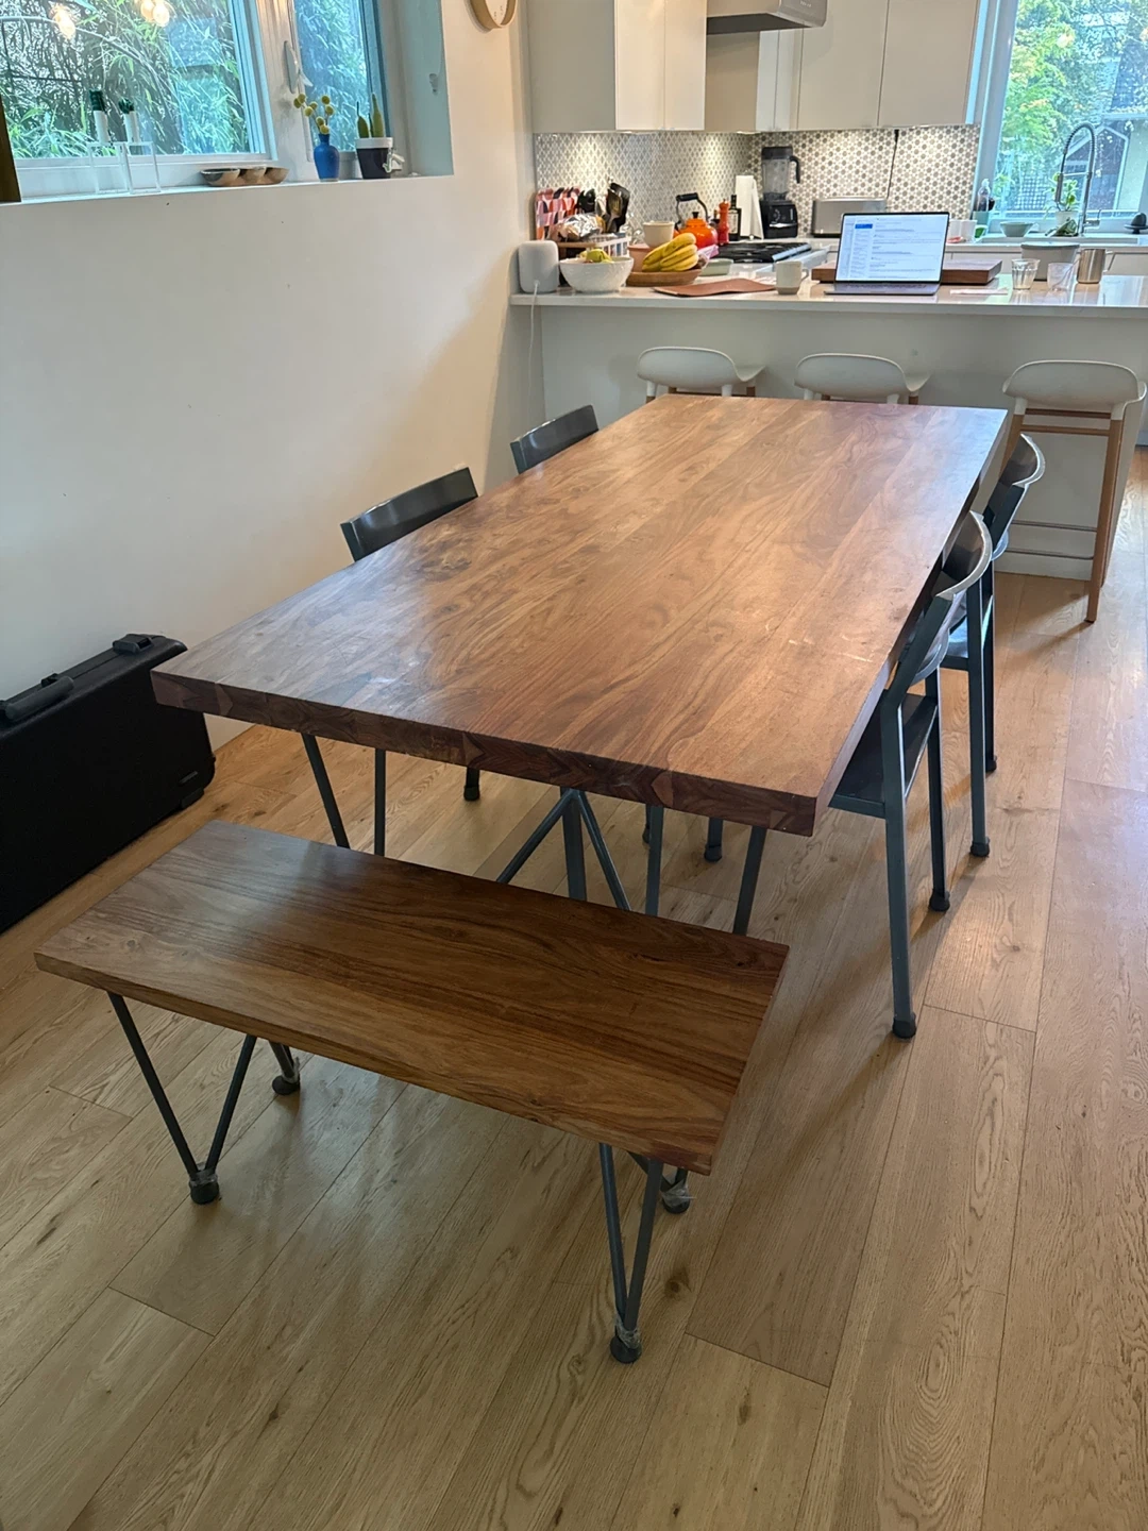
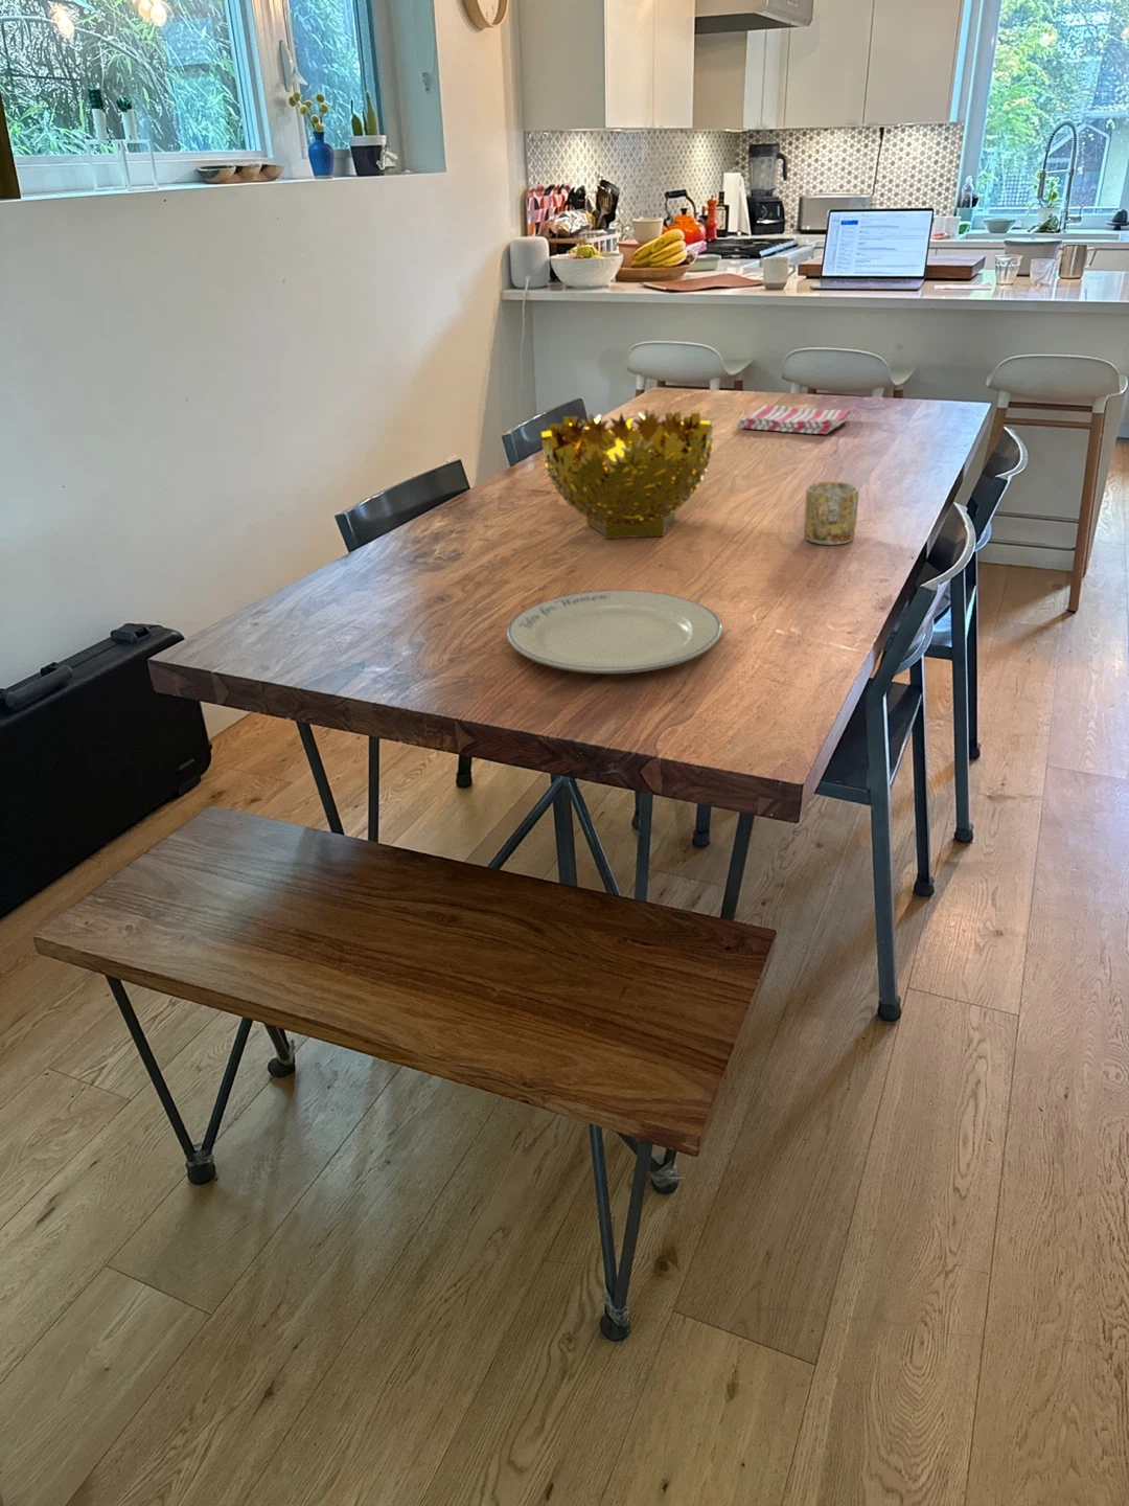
+ mug (829, 516)
+ chinaware (613, 633)
+ dish towel (793, 416)
+ decorative bowl (626, 474)
